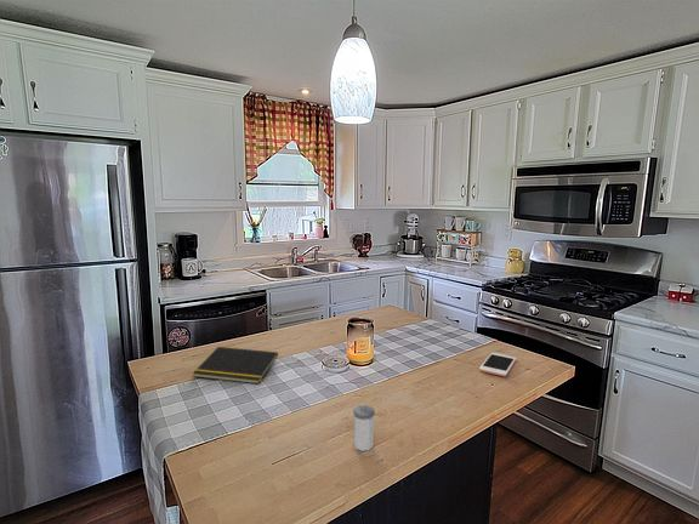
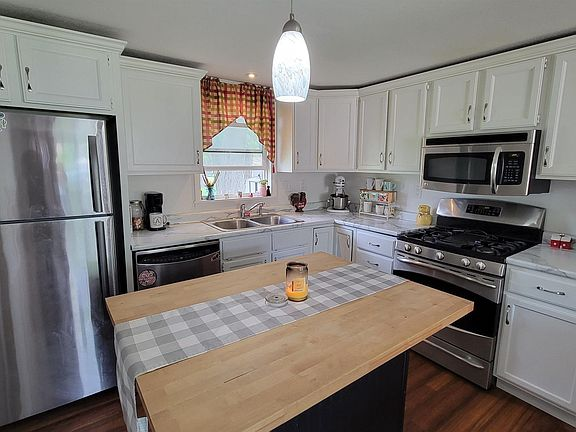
- salt shaker (363, 427)
- cell phone (498, 363)
- notepad (237, 364)
